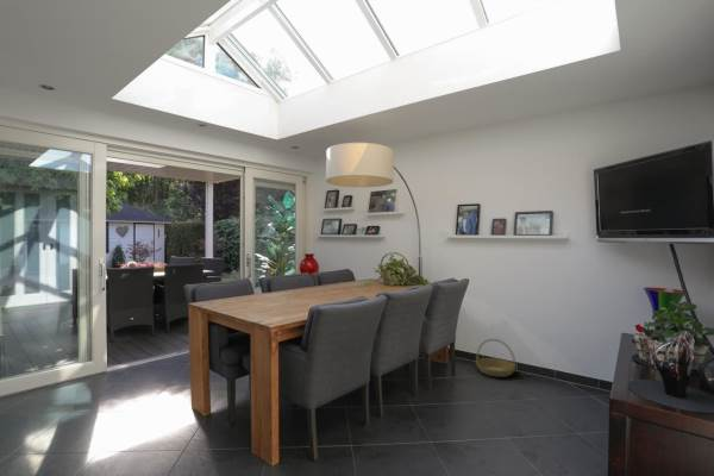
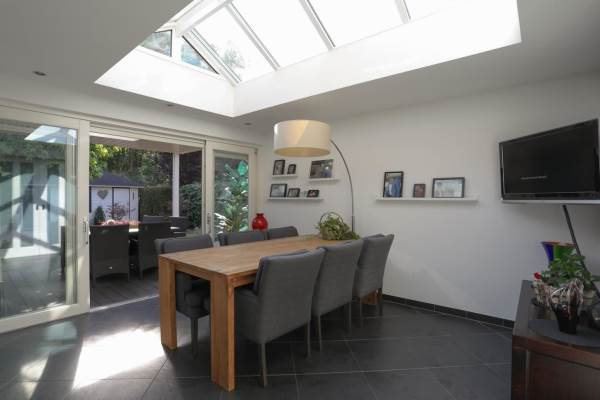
- basket (495, 358)
